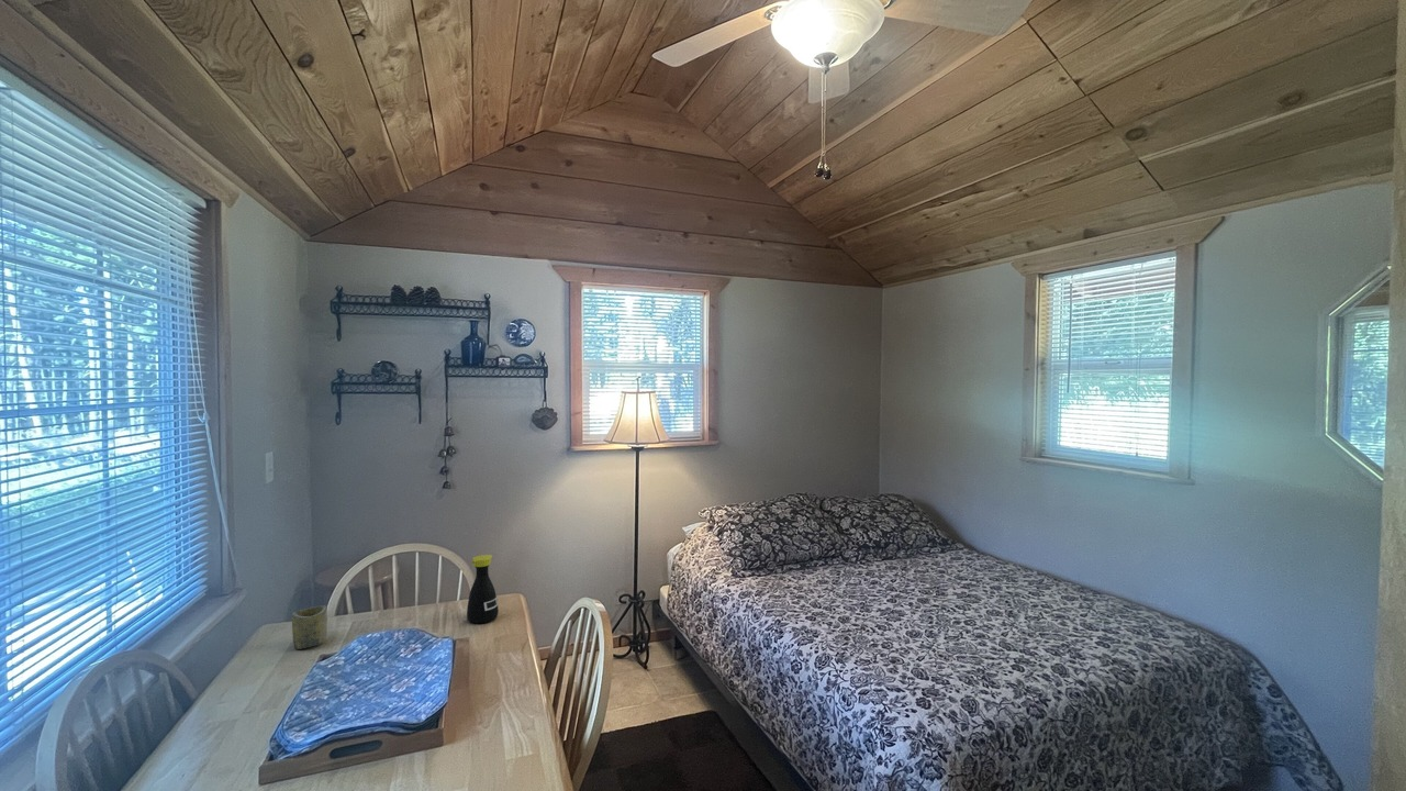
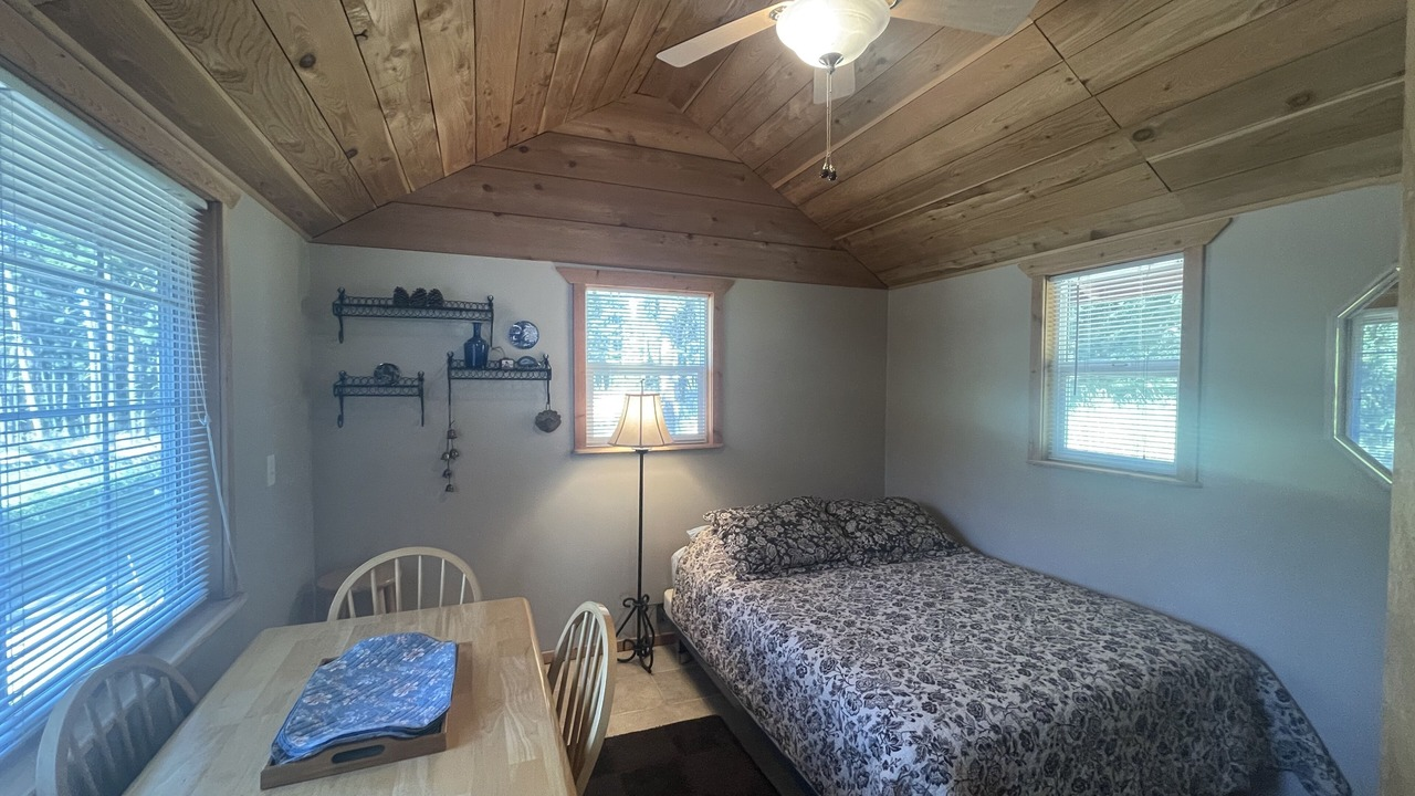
- bottle (482, 588)
- cup (310, 626)
